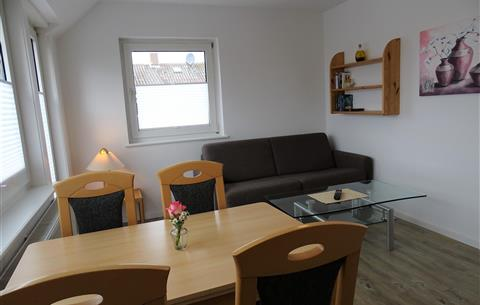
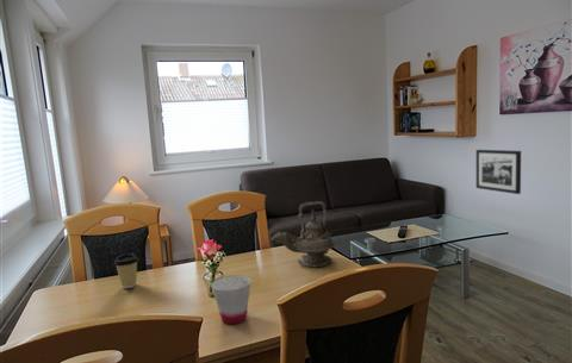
+ picture frame (497, 170)
+ teapot (301, 233)
+ coffee cup (126, 271)
+ cup (232, 300)
